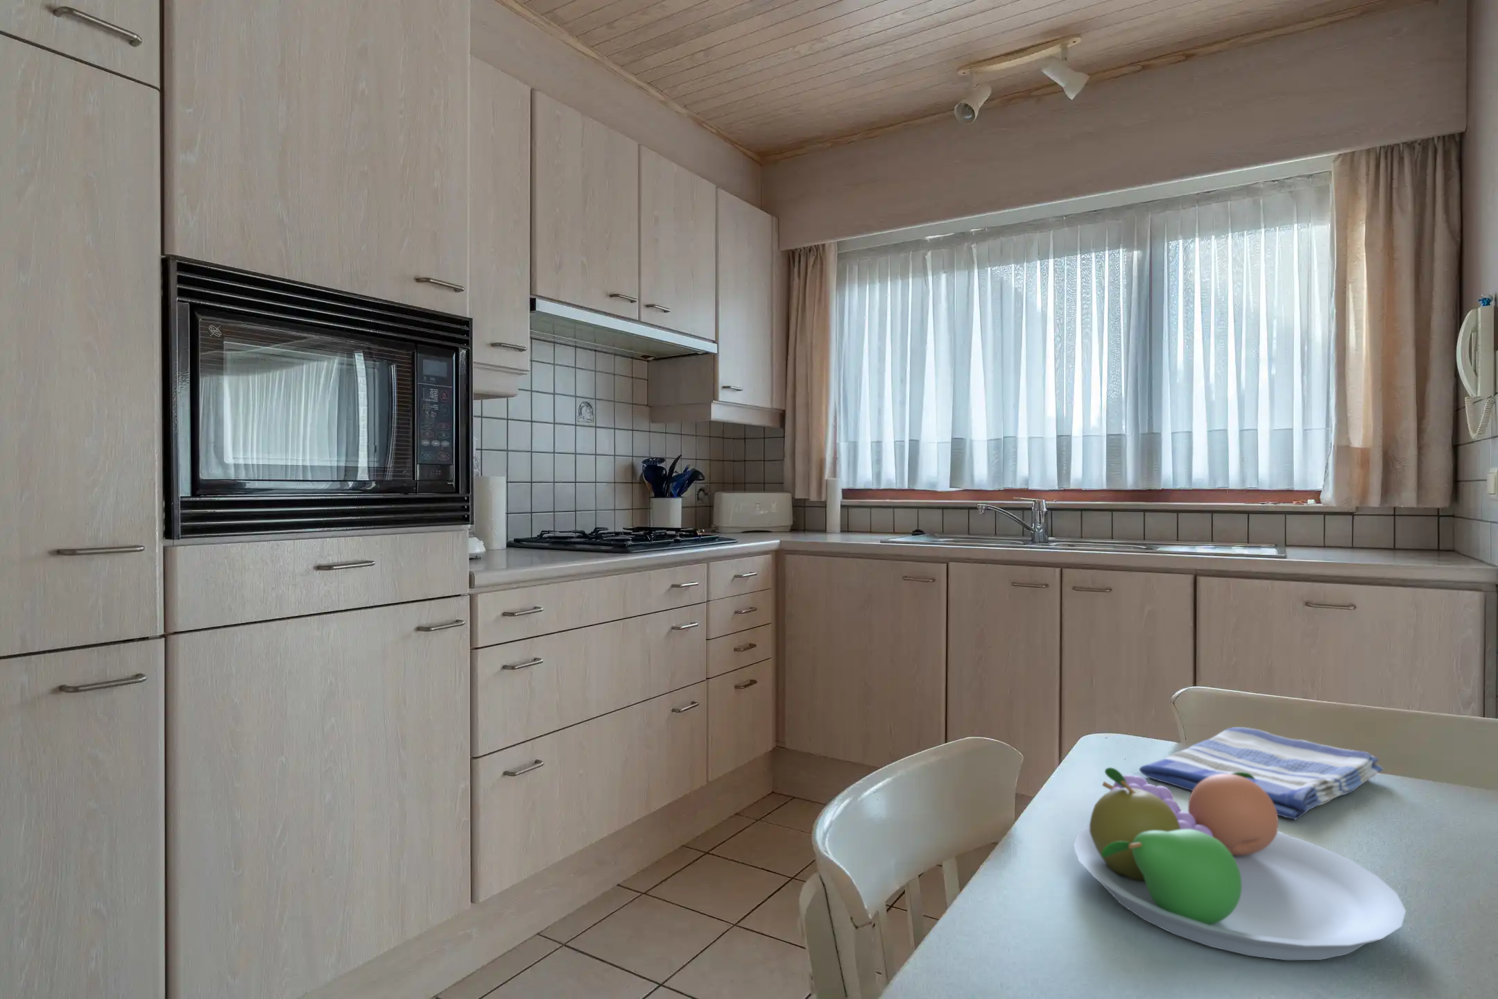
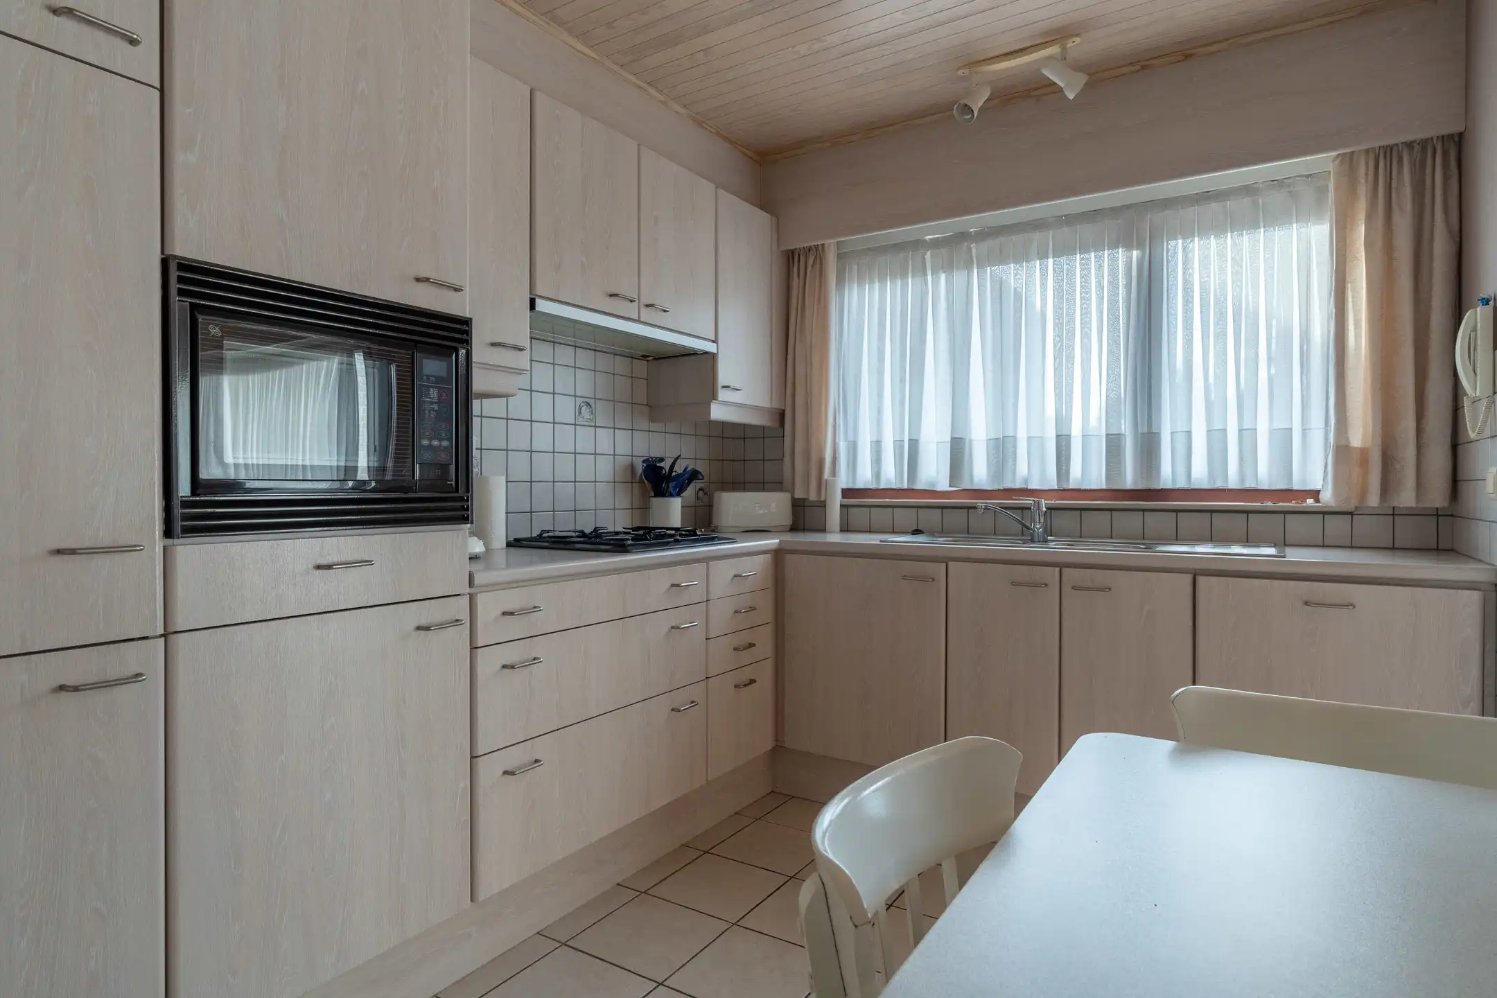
- dish towel (1261, 765)
- fruit bowl (1215, 841)
